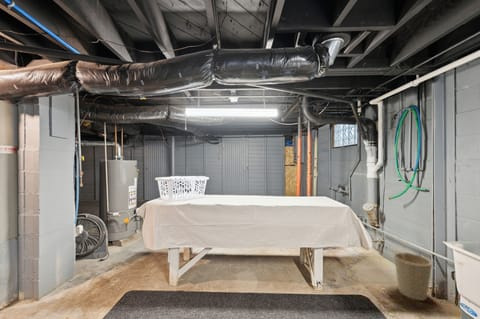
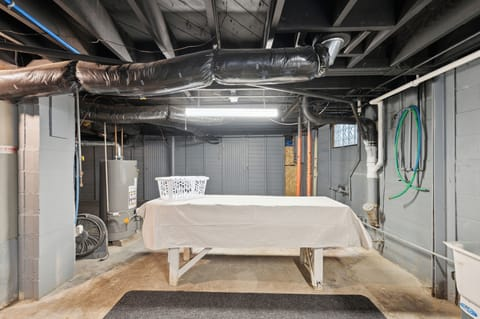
- basket (412, 272)
